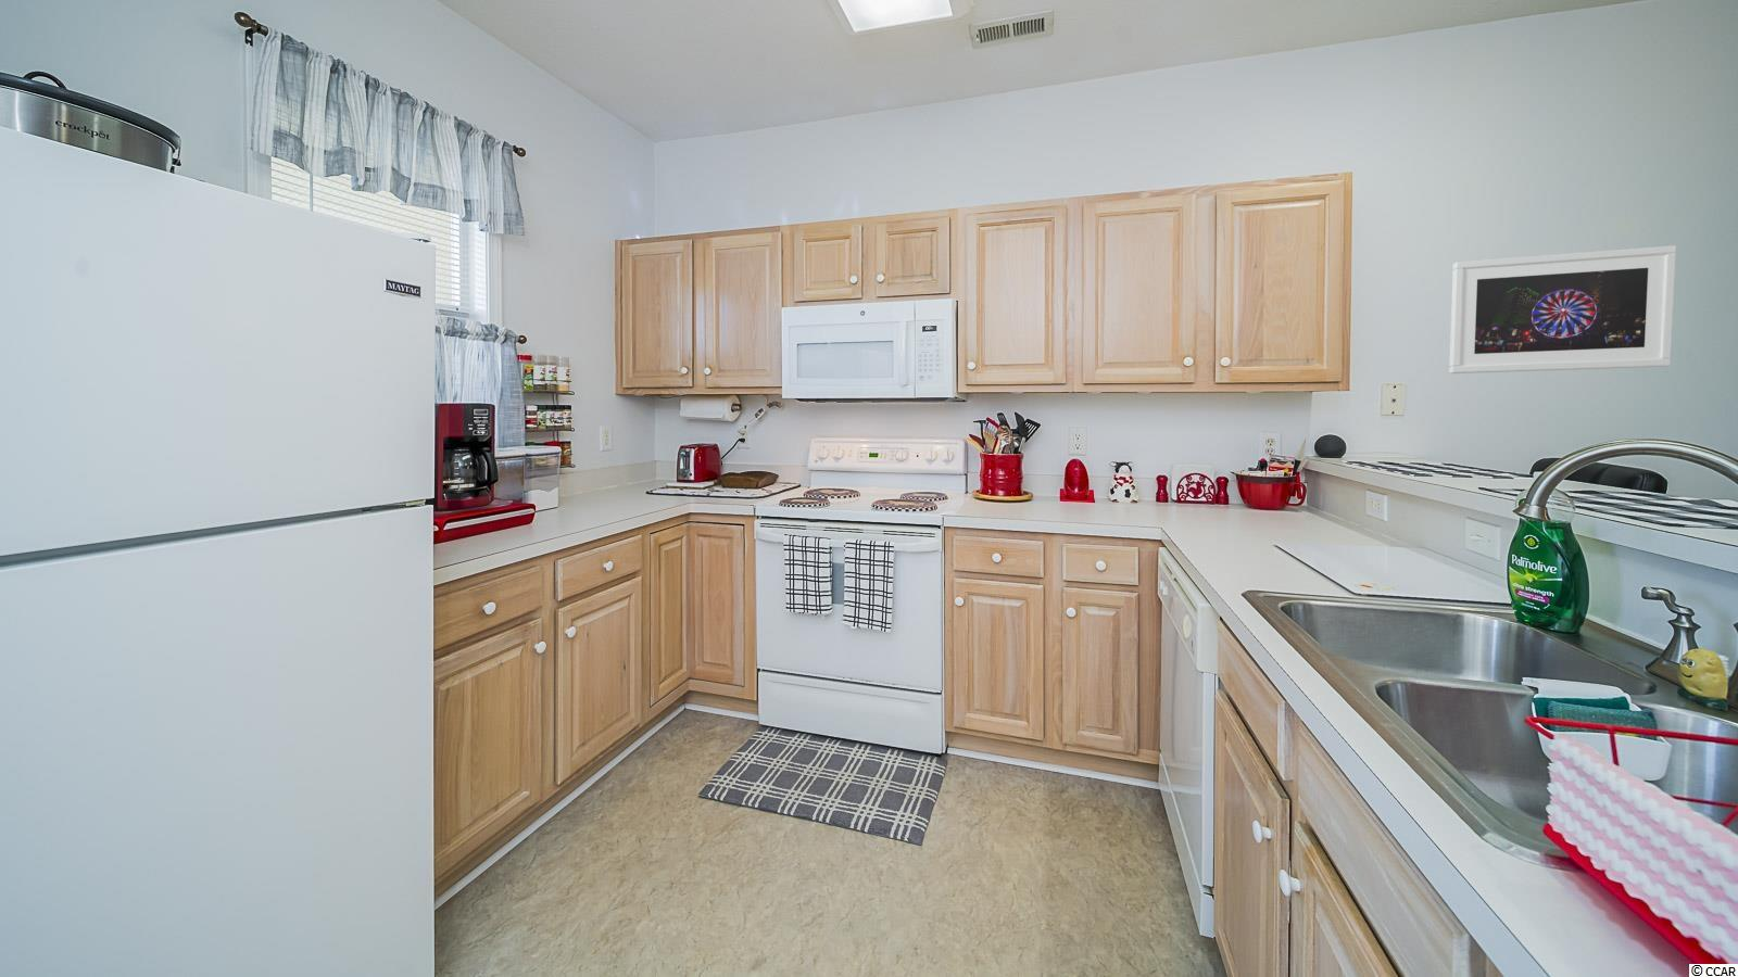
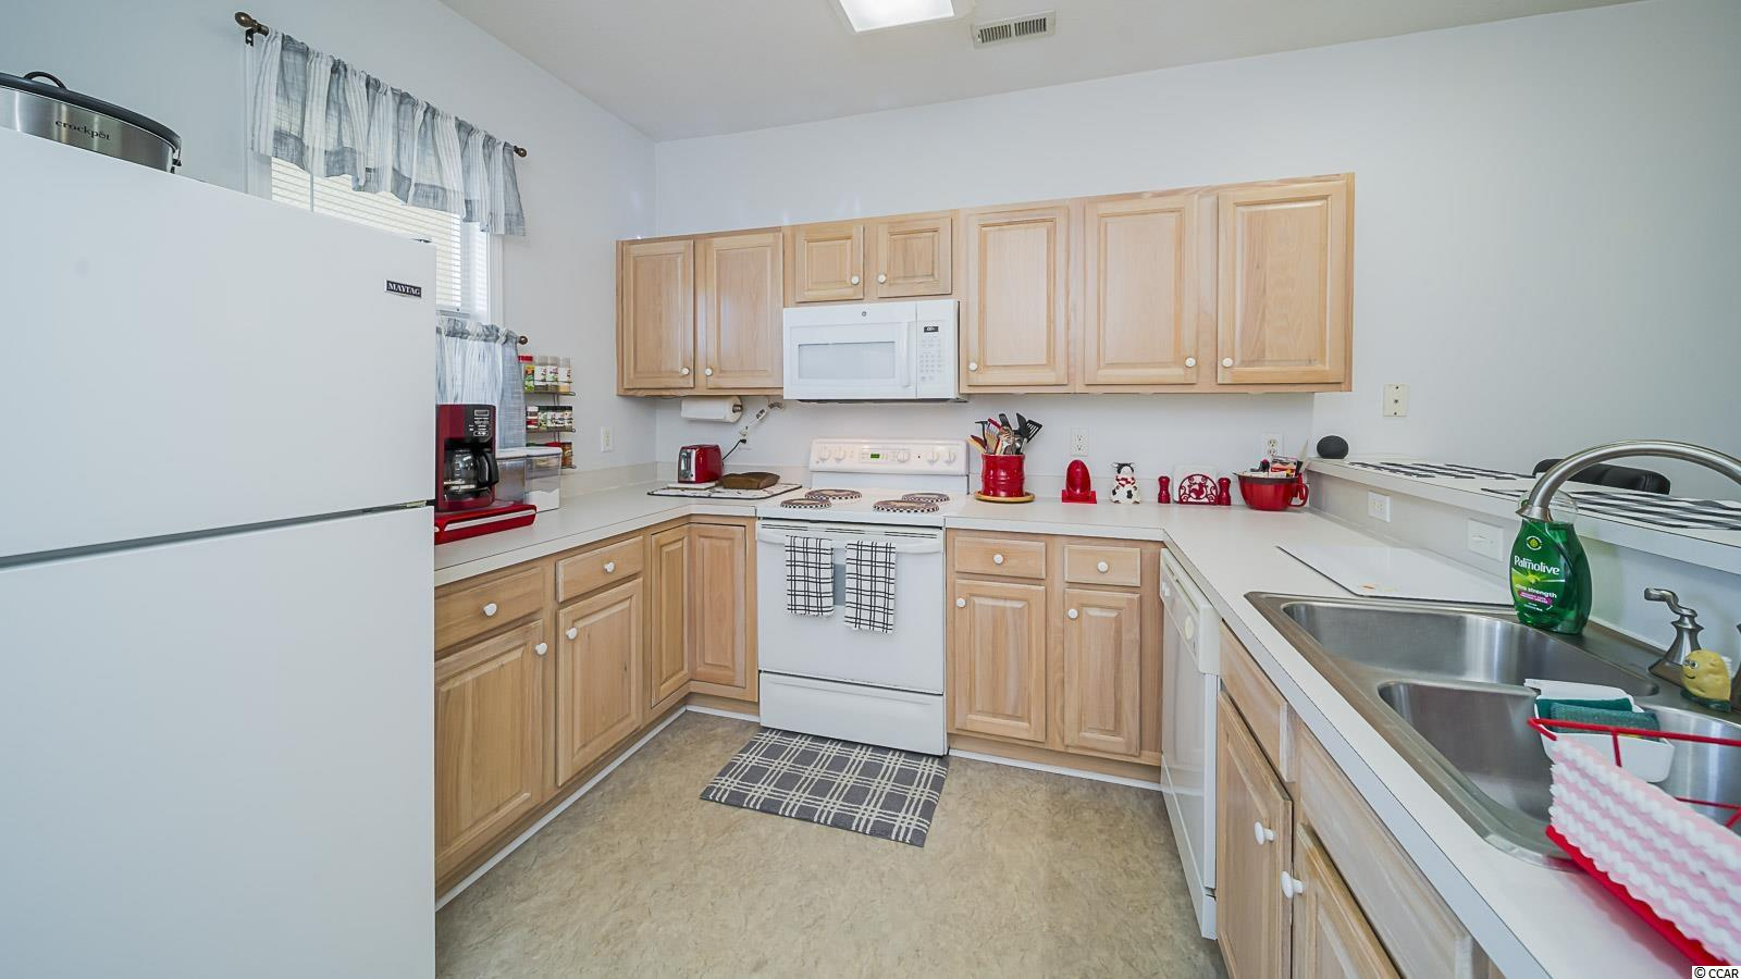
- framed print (1557, 311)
